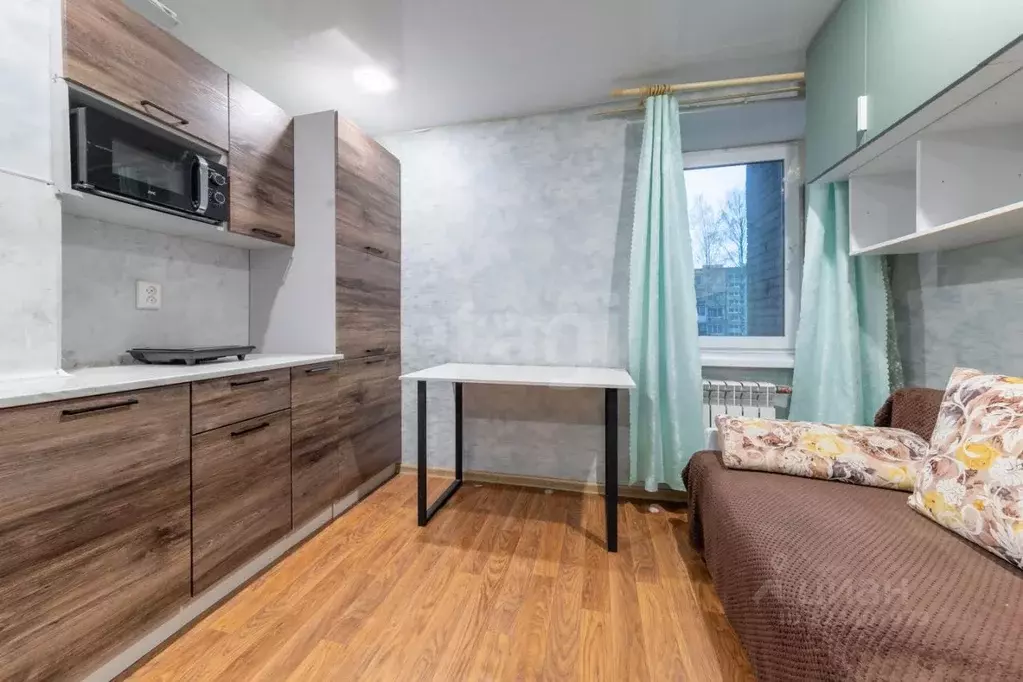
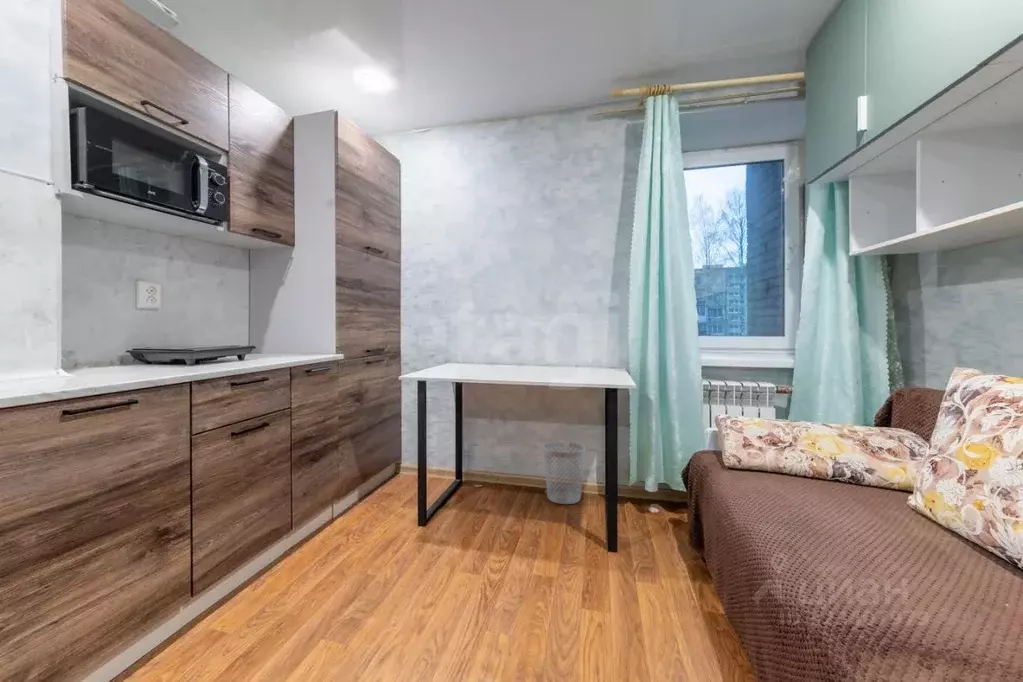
+ wastebasket (563, 472)
